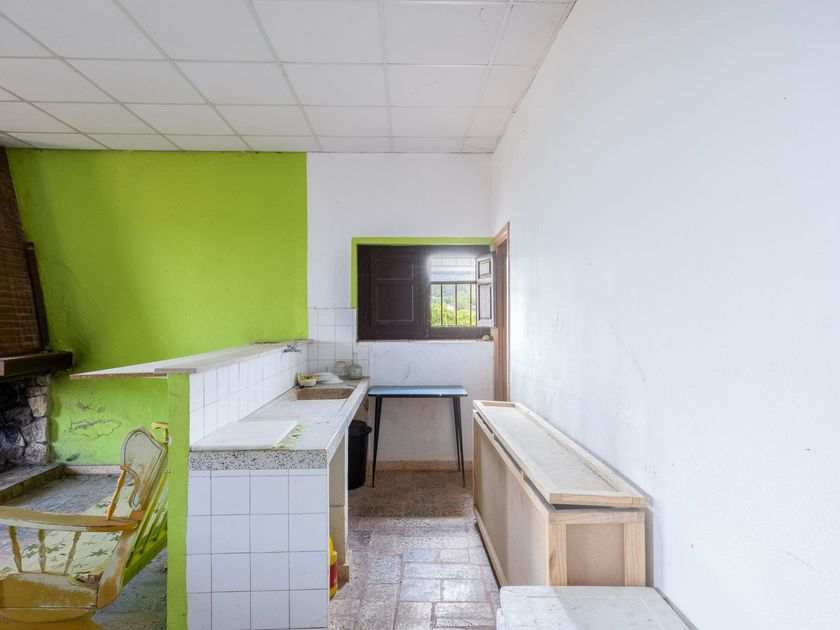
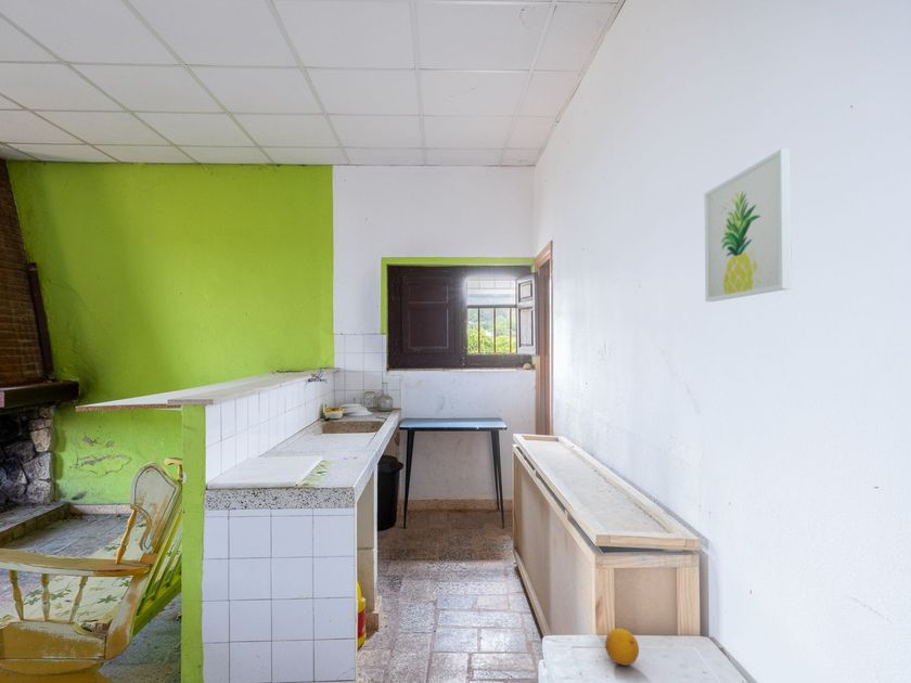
+ wall art (742, 234)
+ fruit (621, 646)
